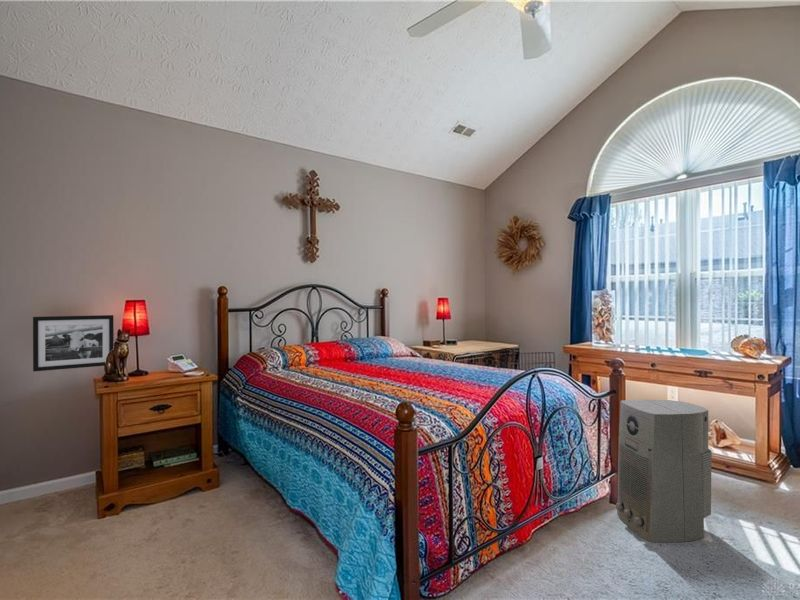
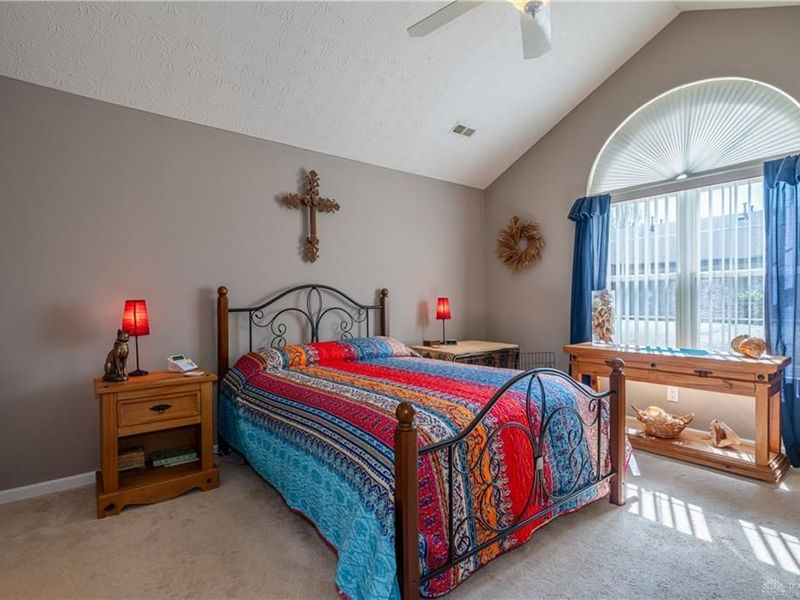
- picture frame (75, 341)
- air purifier (663, 465)
